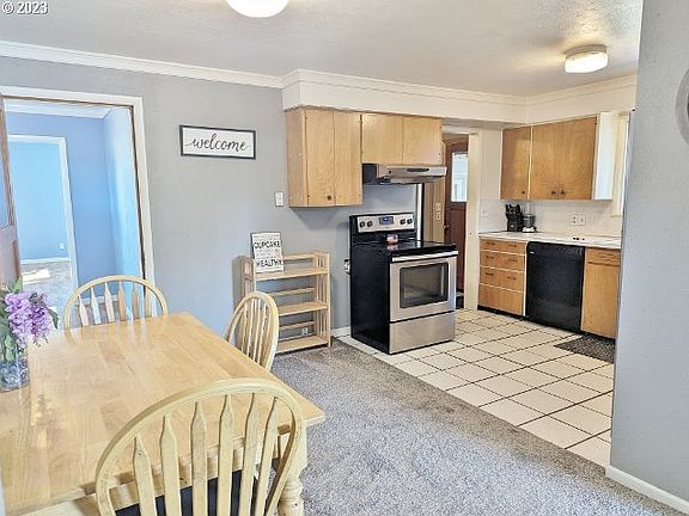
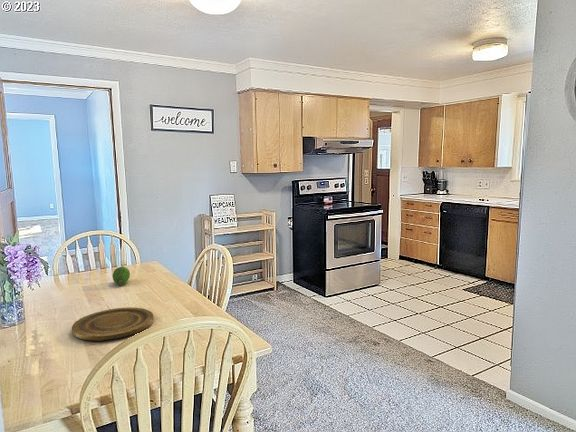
+ plate (114, 322)
+ fruit (120, 275)
